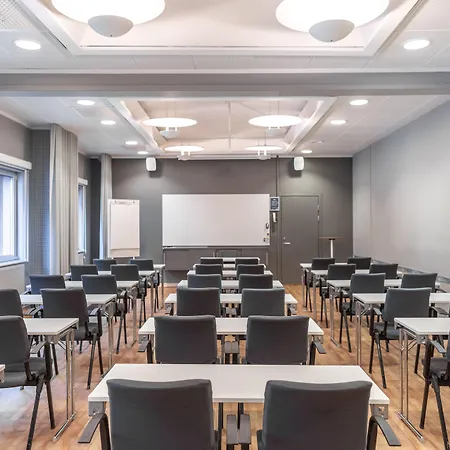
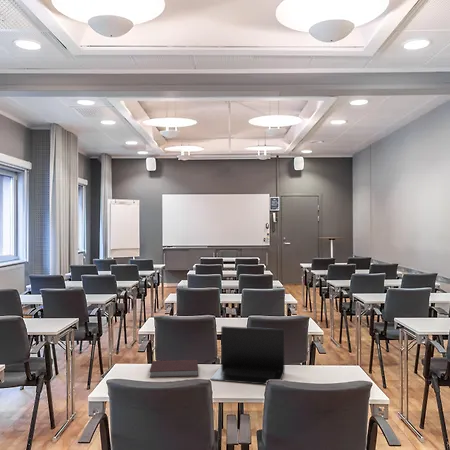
+ laptop (248, 354)
+ notebook (174, 368)
